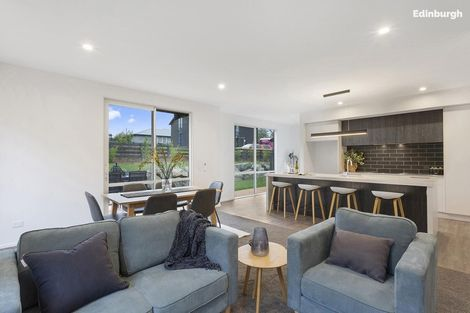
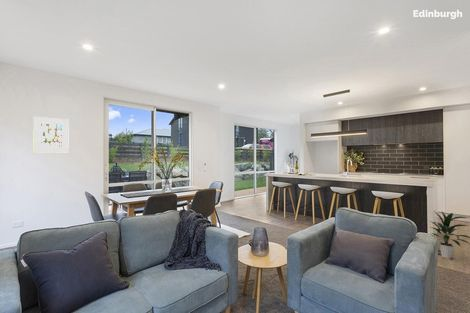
+ wall art (51, 135)
+ indoor plant (446, 233)
